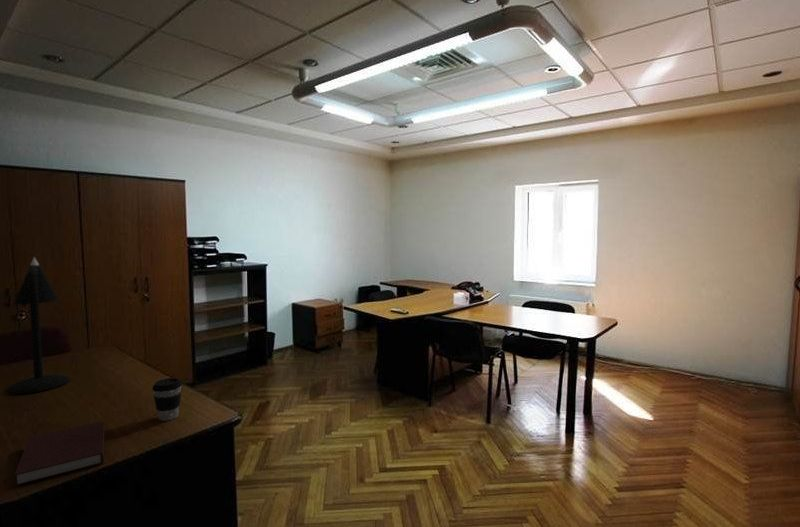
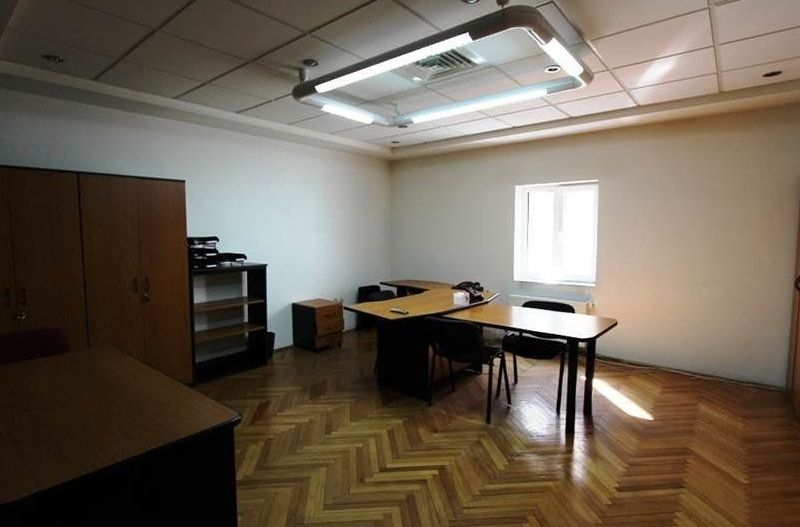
- coffee cup (167, 399)
- notebook (65, 449)
- desk lamp (36, 317)
